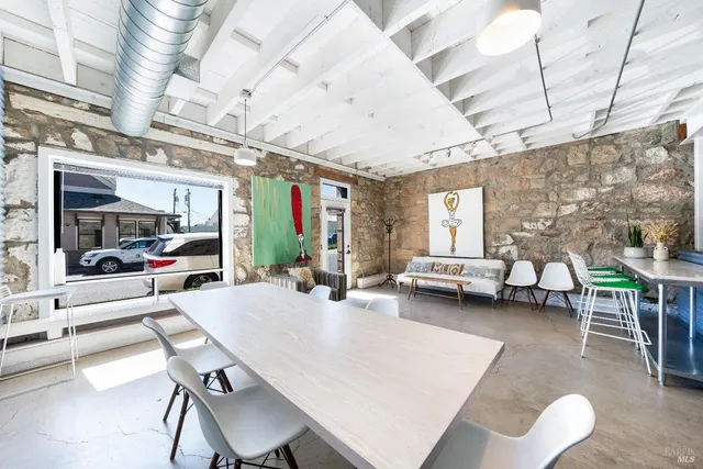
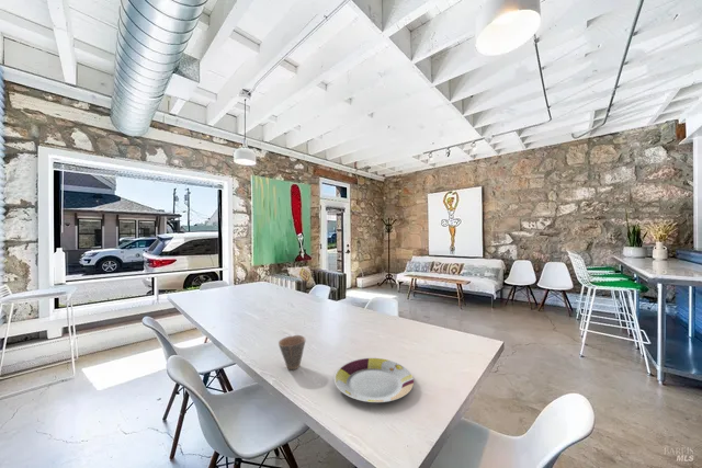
+ cup (292, 353)
+ plate (373, 379)
